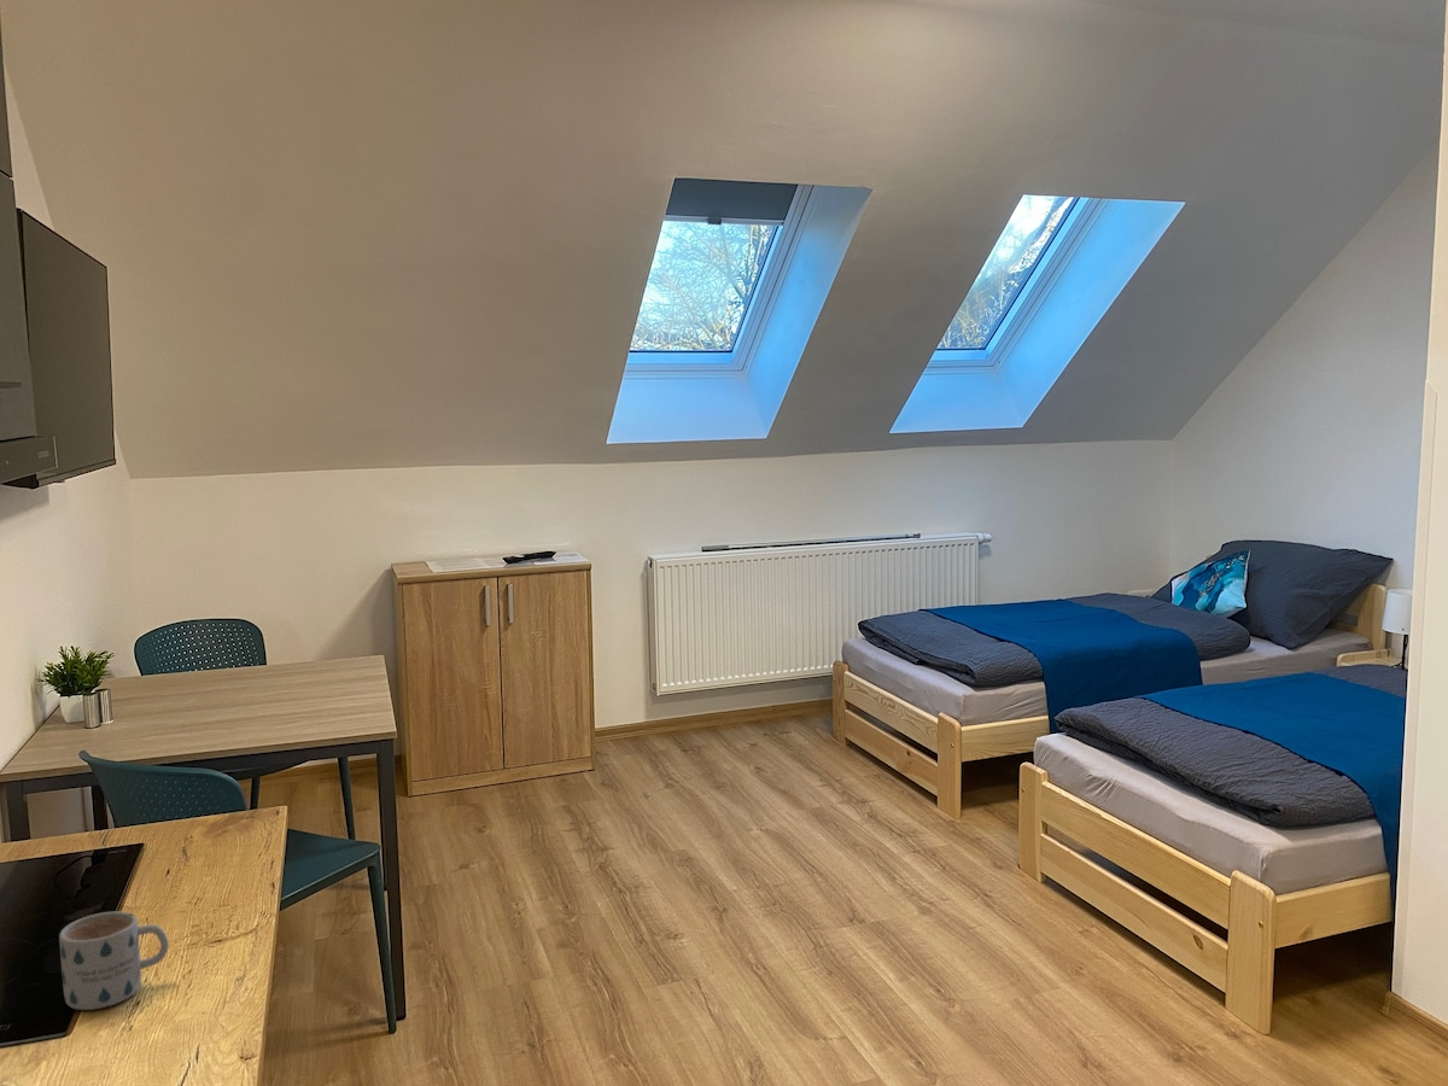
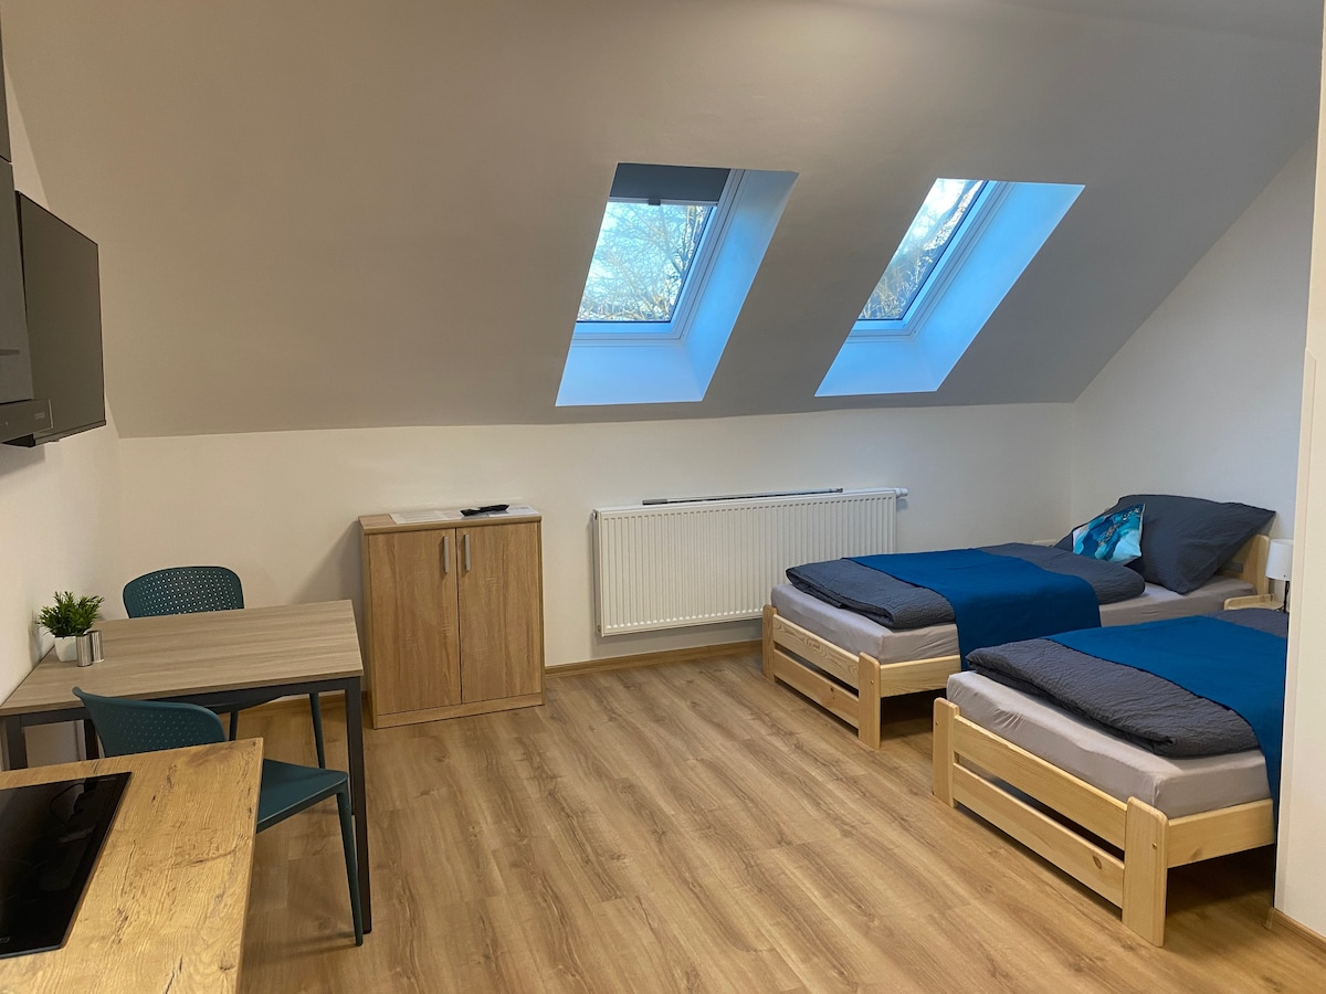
- mug (116, 956)
